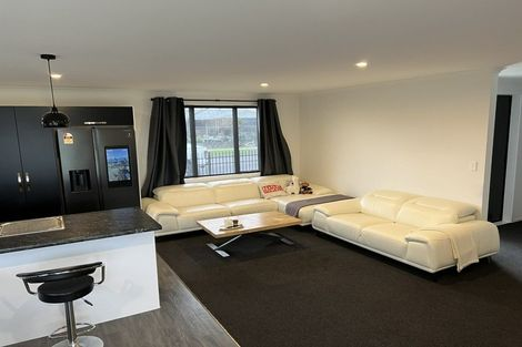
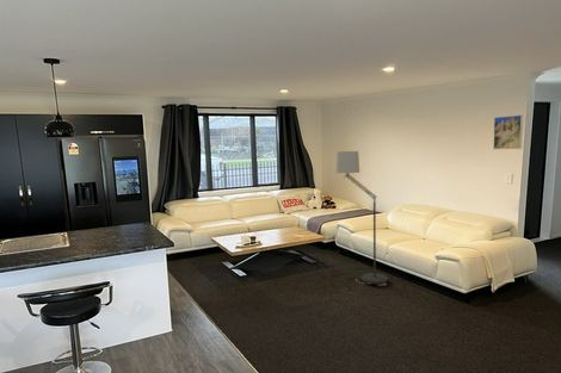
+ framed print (507, 132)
+ floor lamp (374, 213)
